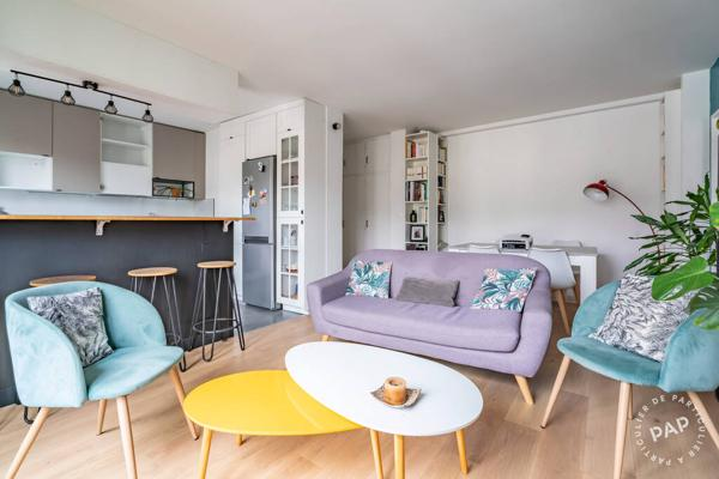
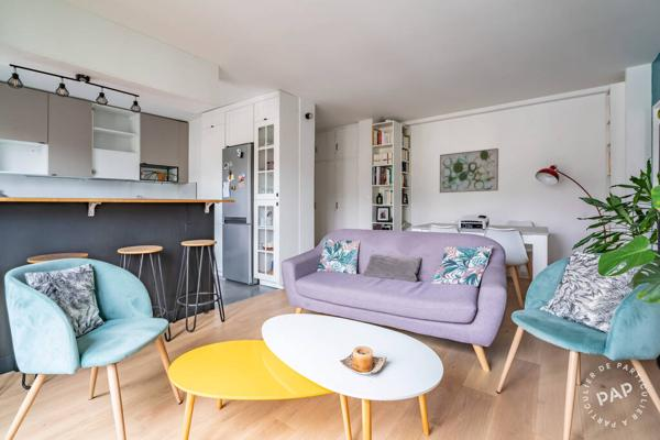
+ wall art (466, 172)
